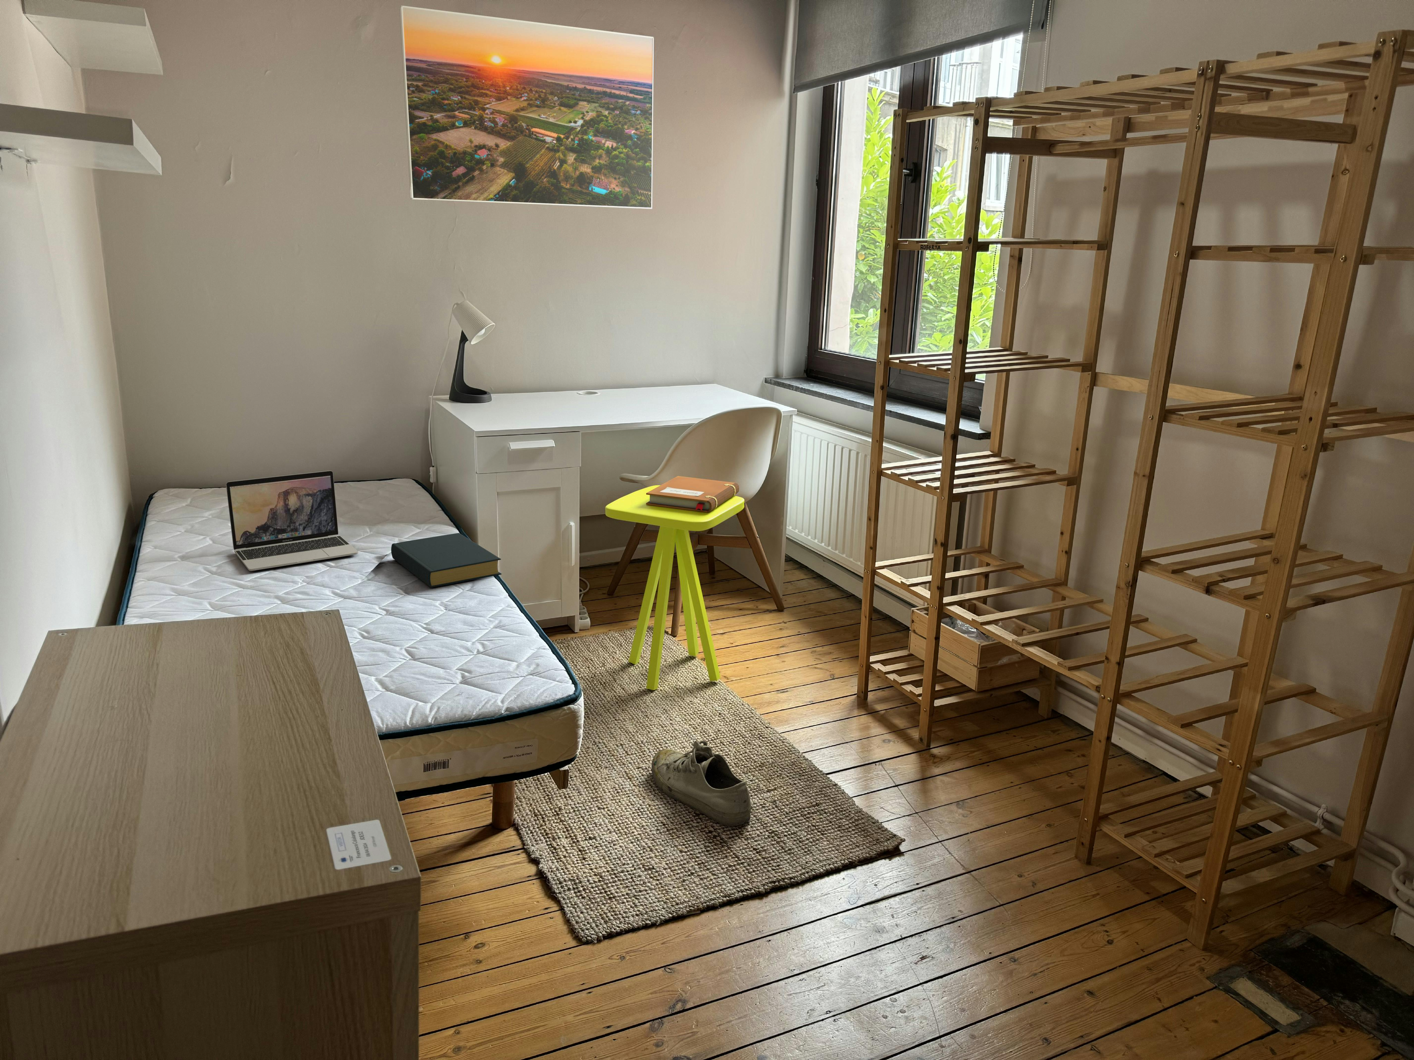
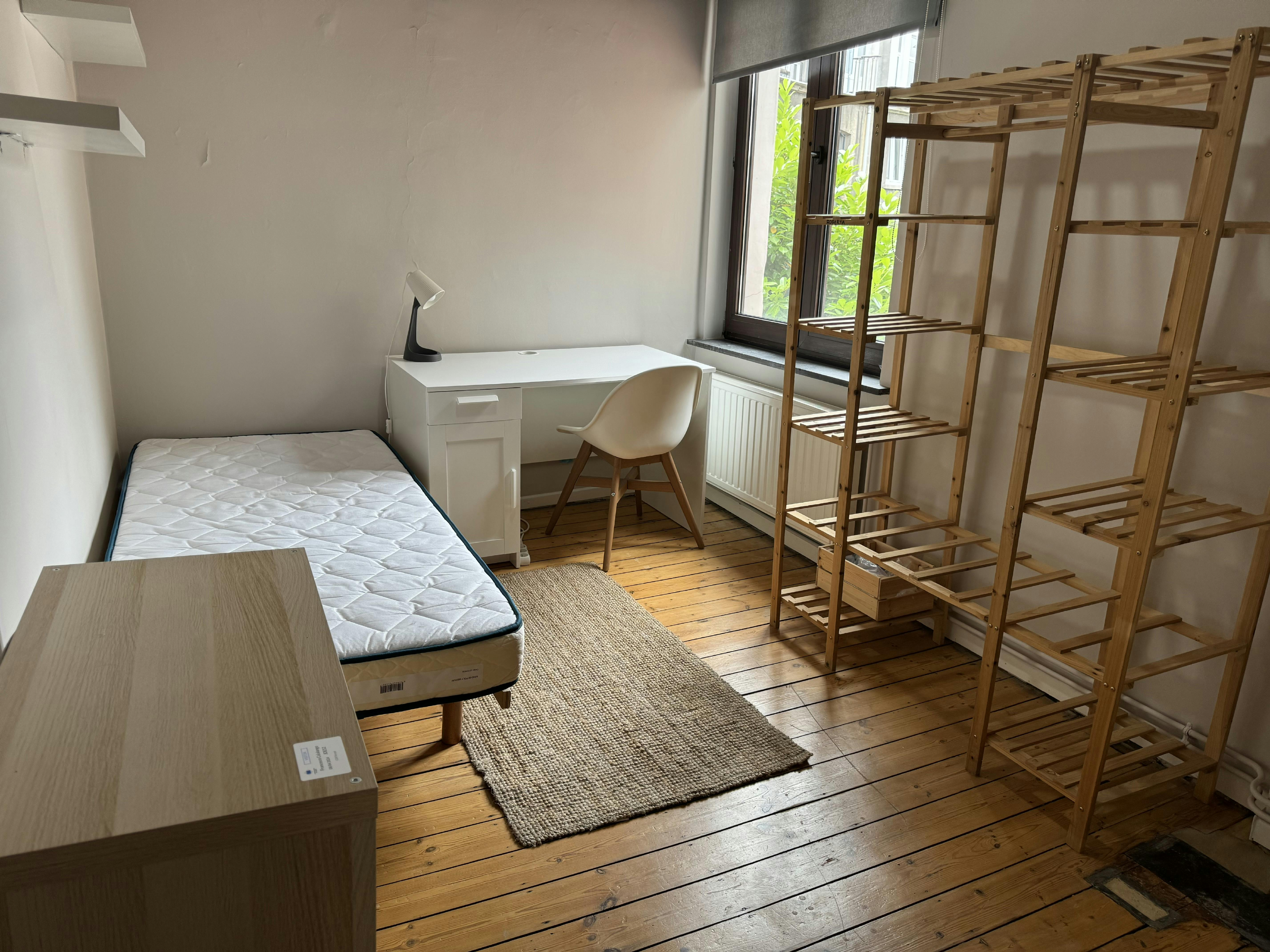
- notebook (693, 493)
- hardback book (445, 559)
- laptop (293, 519)
- side table (669, 589)
- shoe (697, 772)
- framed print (536, 116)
